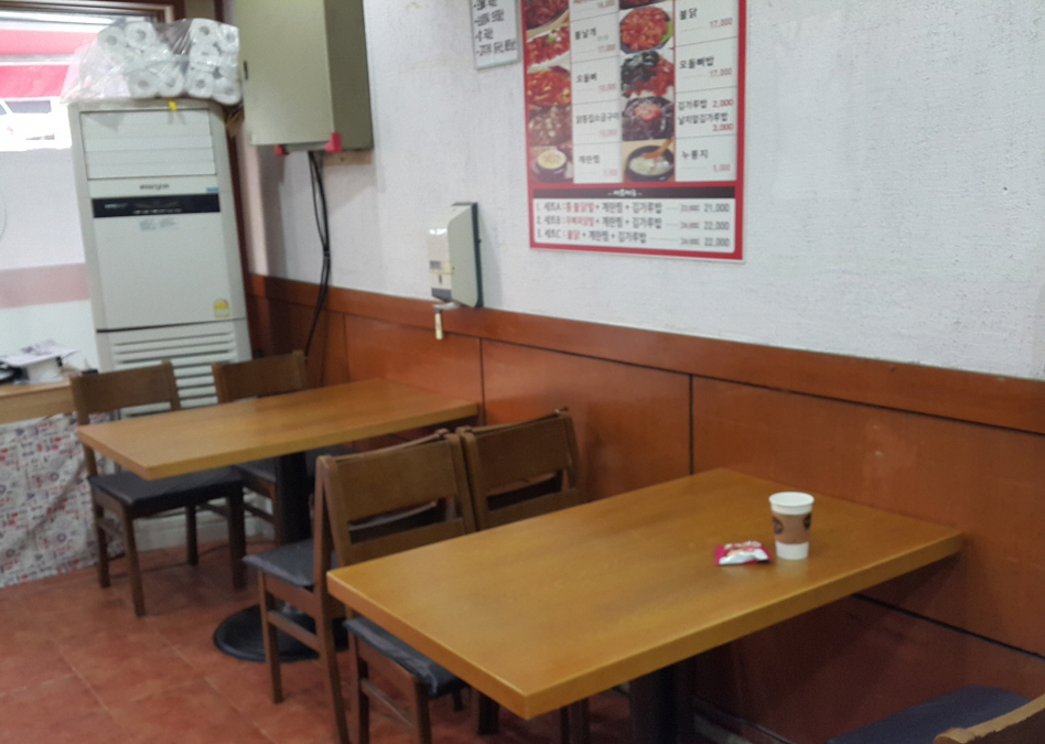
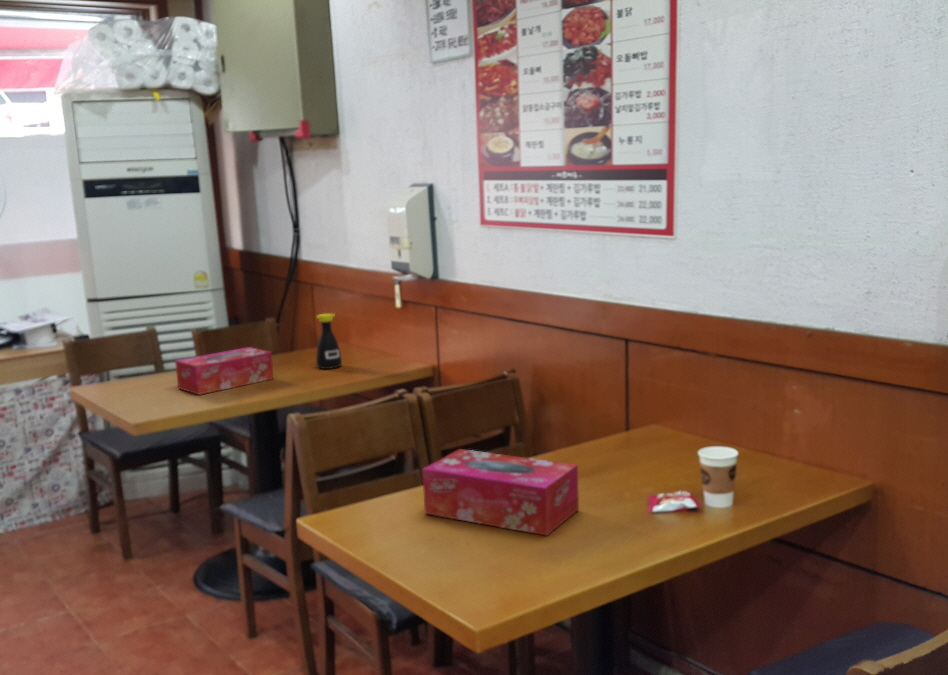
+ tissue box (225, 369)
+ tissue box (500, 489)
+ bottle (327, 340)
